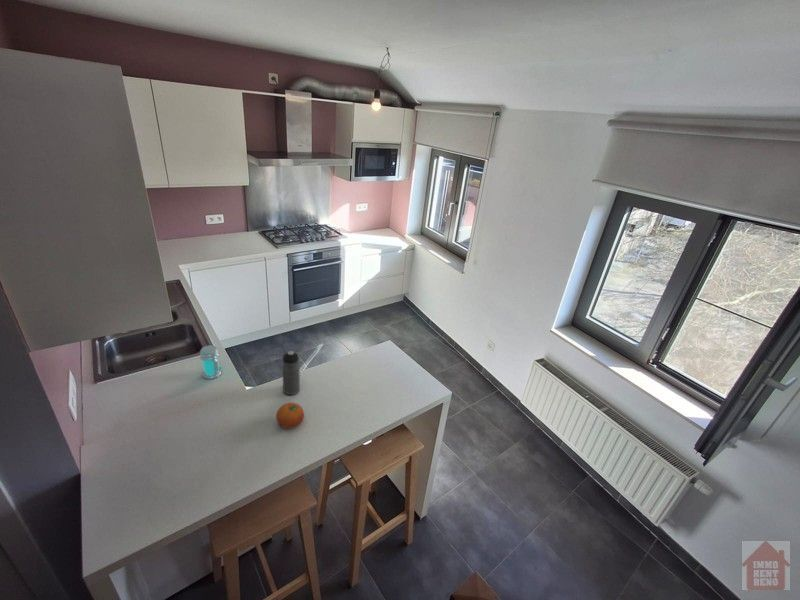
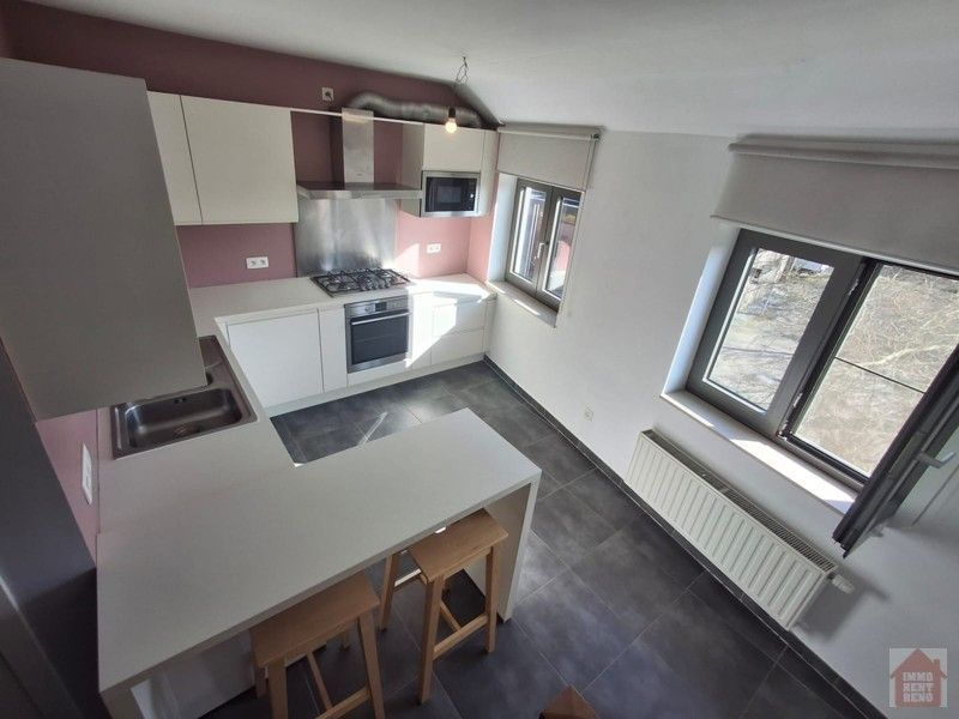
- jar (210, 361)
- water bottle (291, 371)
- fruit (290, 415)
